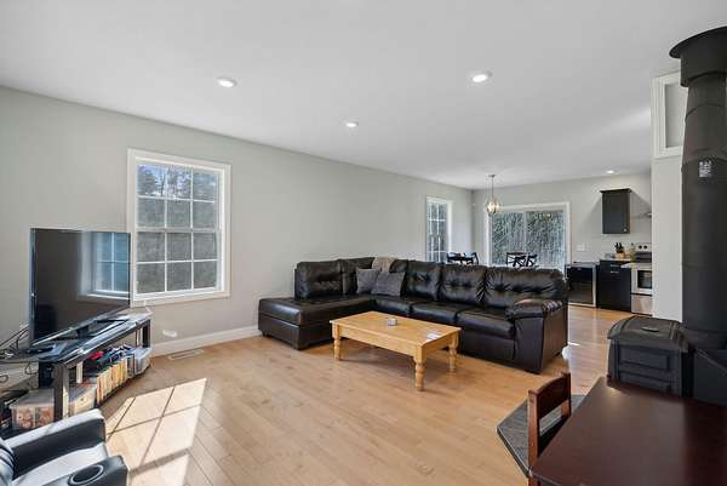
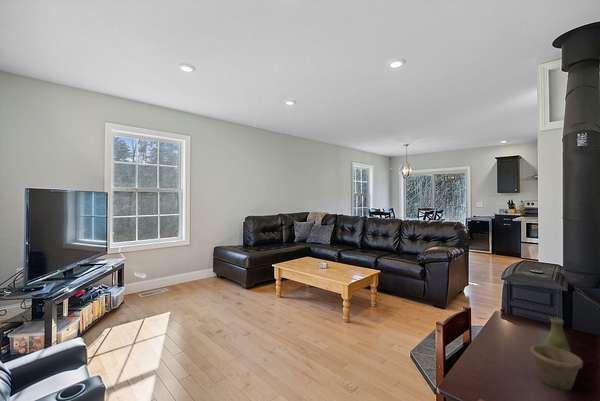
+ vase (557, 351)
